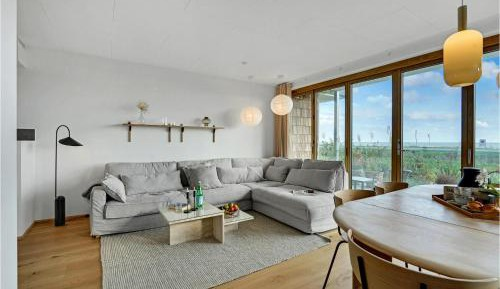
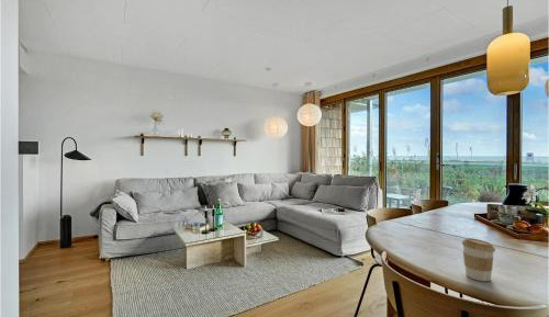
+ coffee cup (478, 258)
